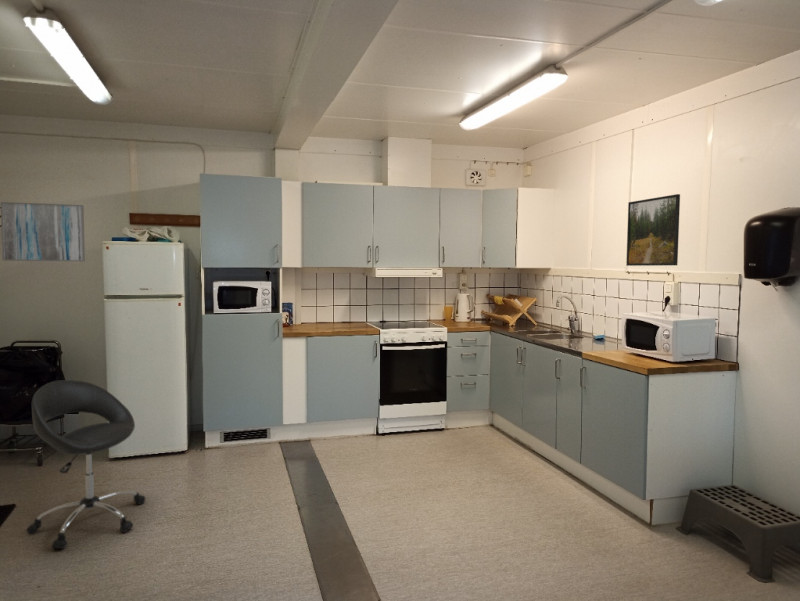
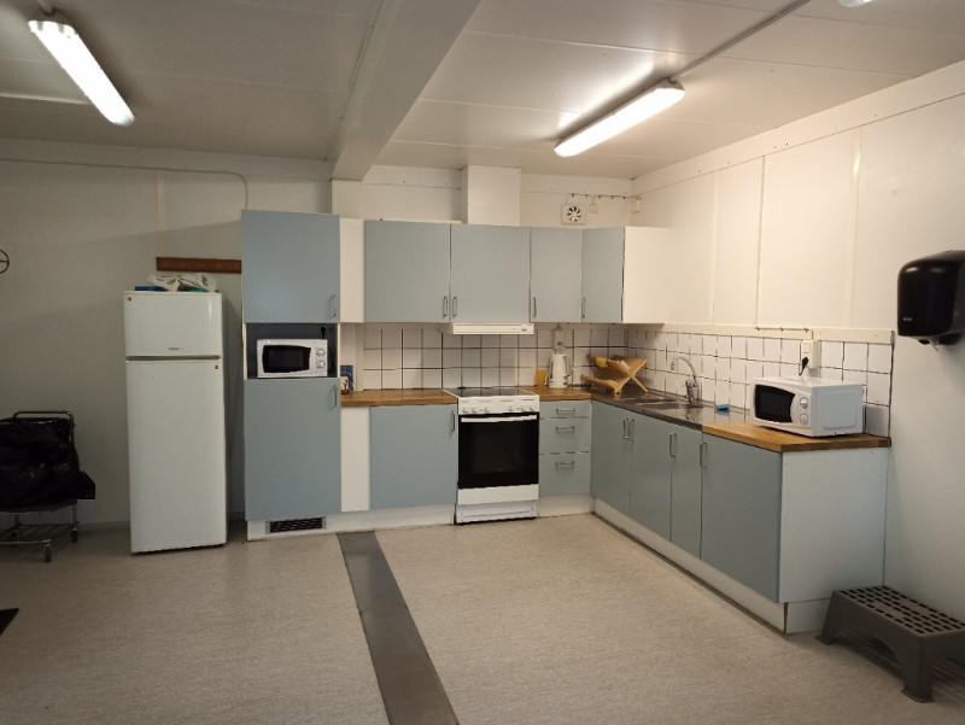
- wall art (43, 232)
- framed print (651, 232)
- chair (90, 453)
